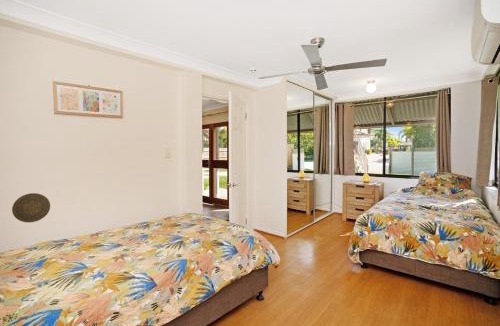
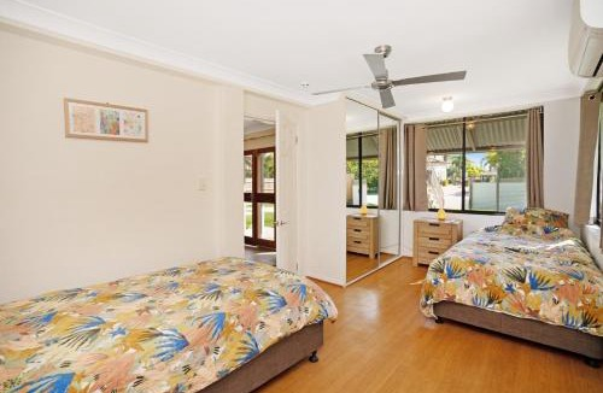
- decorative plate (32, 207)
